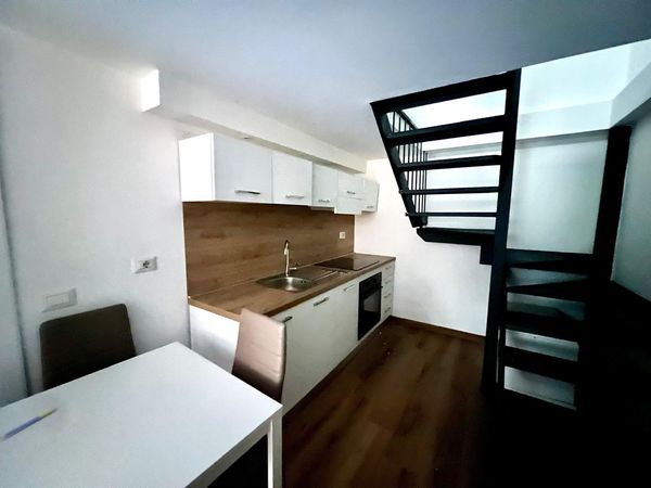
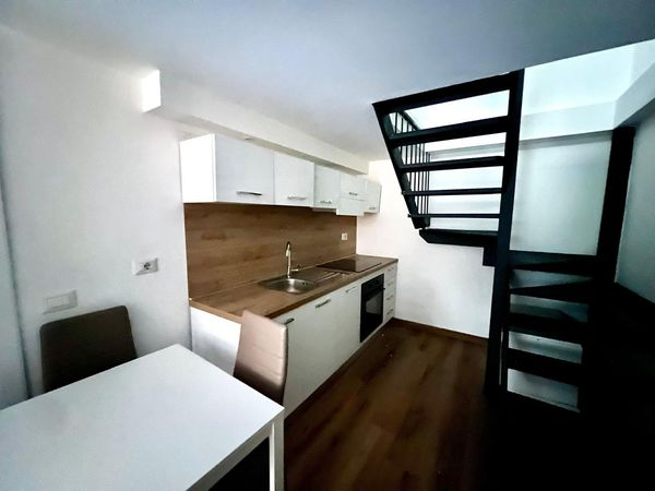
- pen (31, 421)
